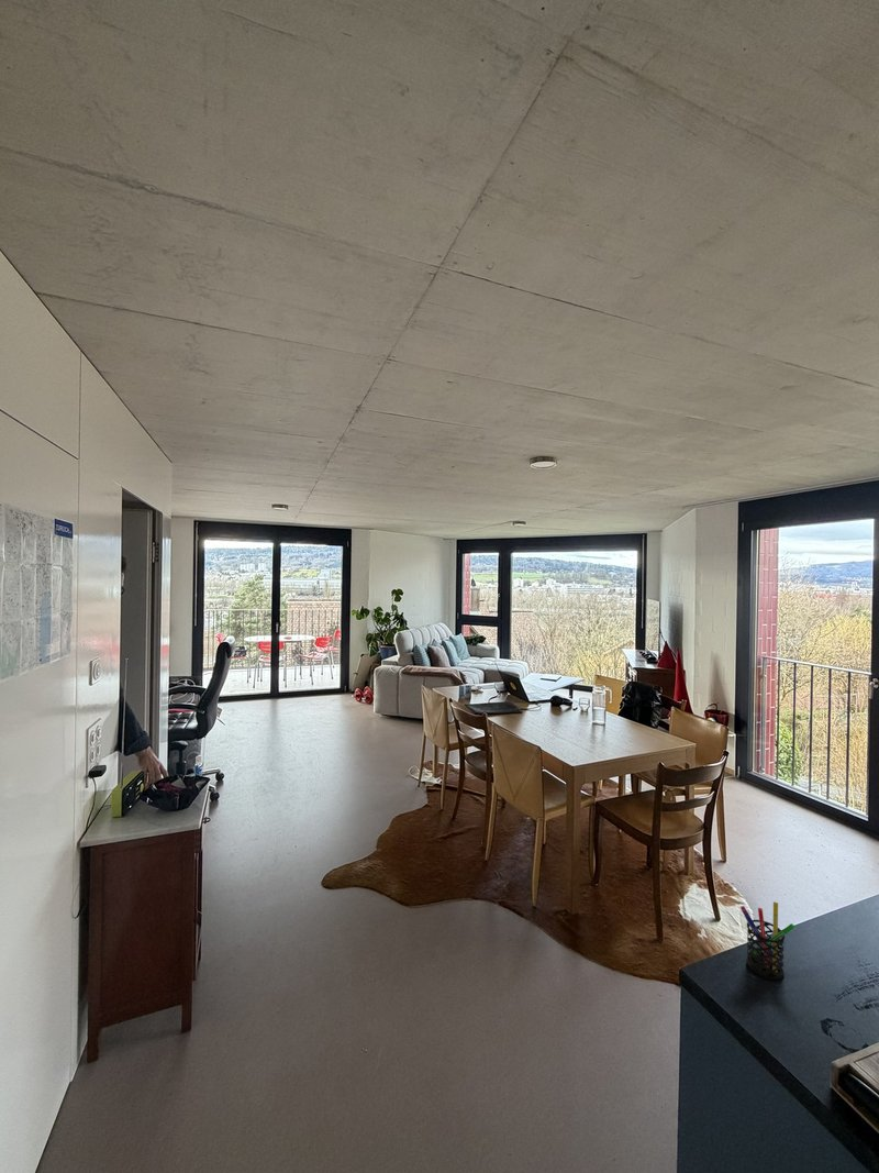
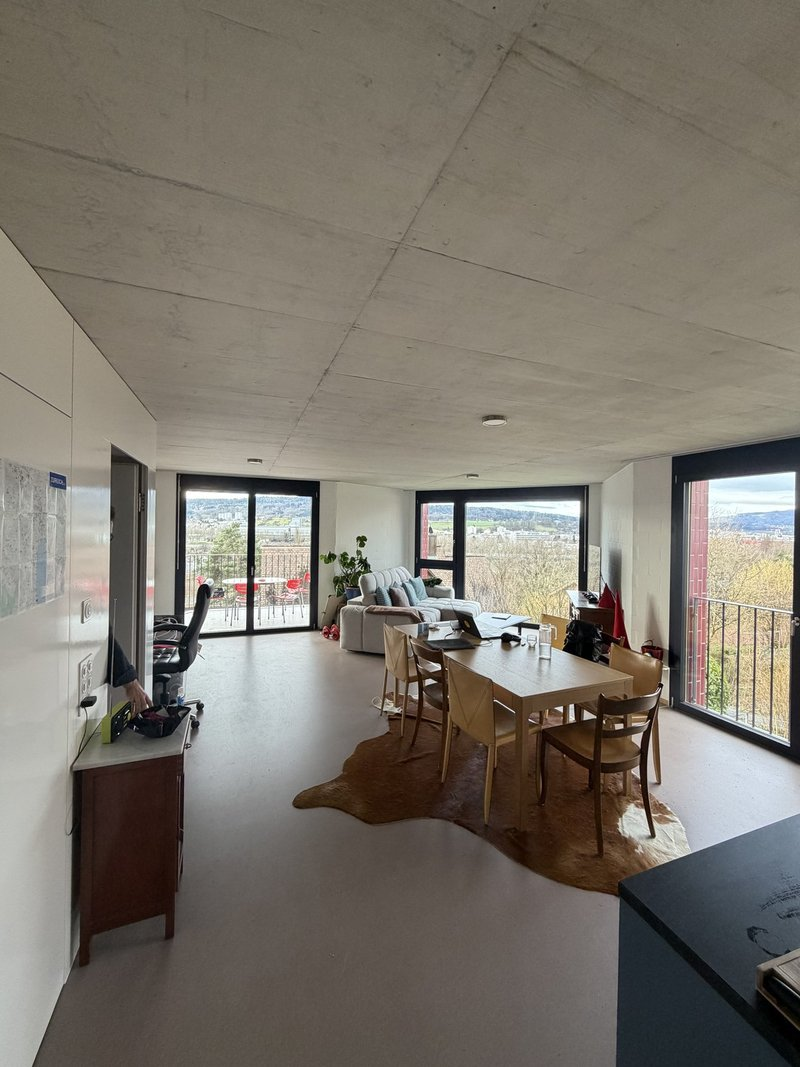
- pen holder (768, 938)
